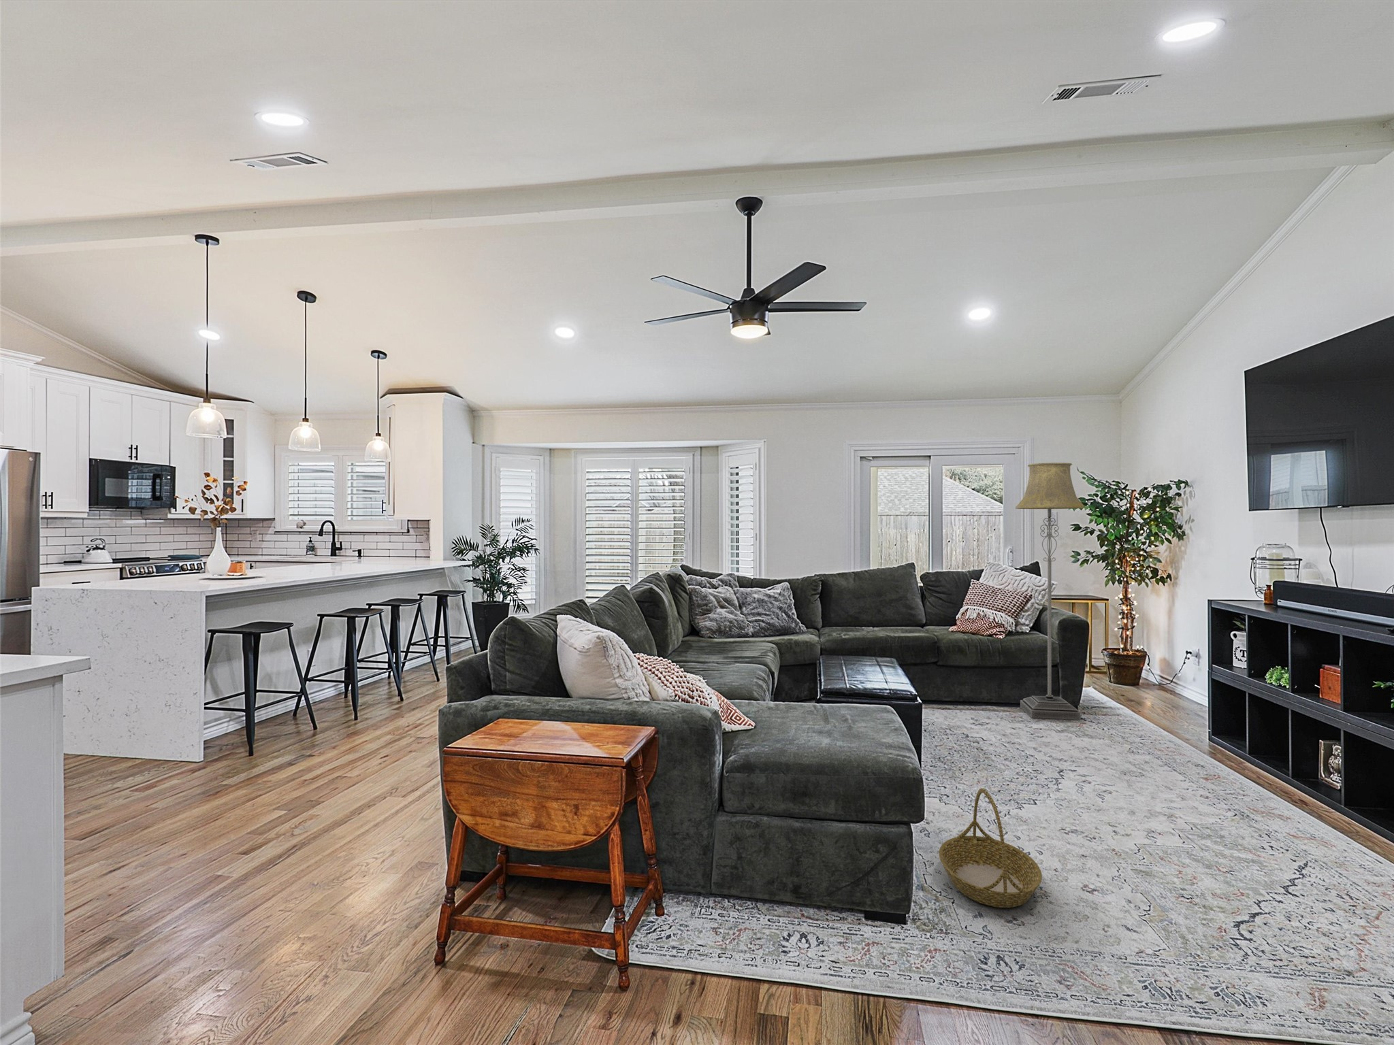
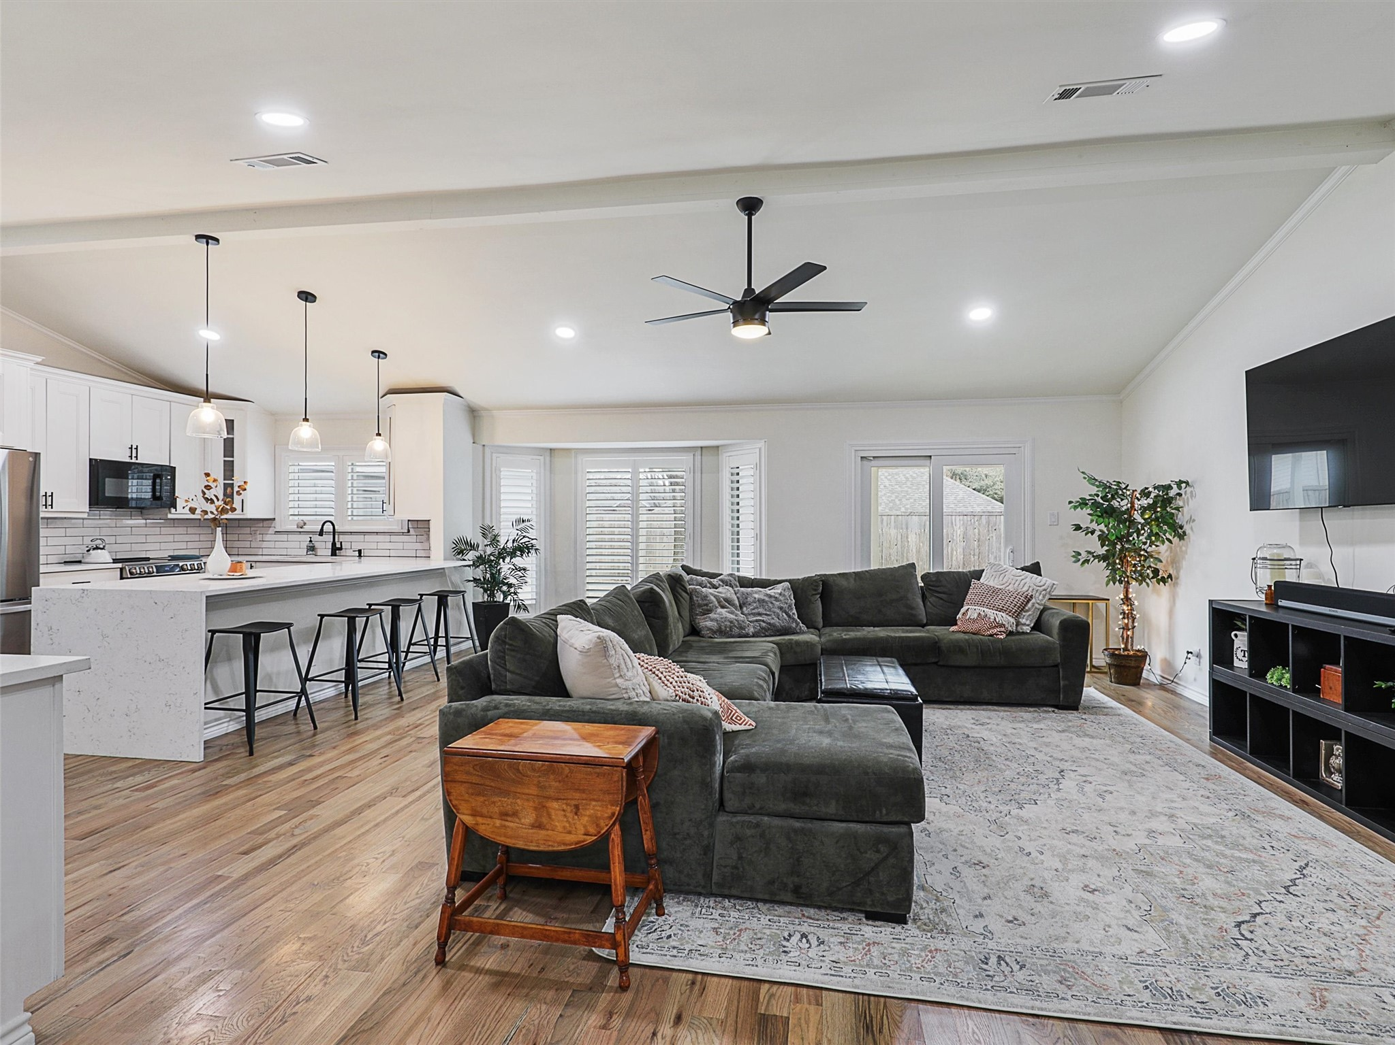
- floor lamp (1049, 588)
- basket (988, 839)
